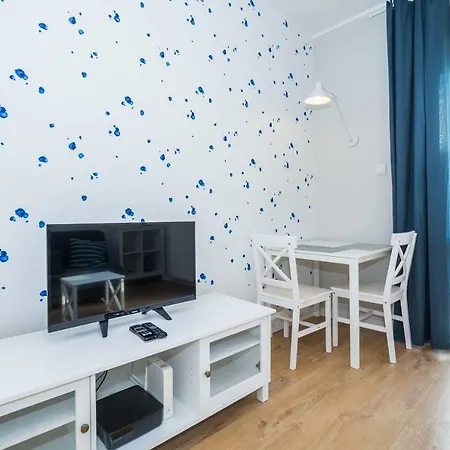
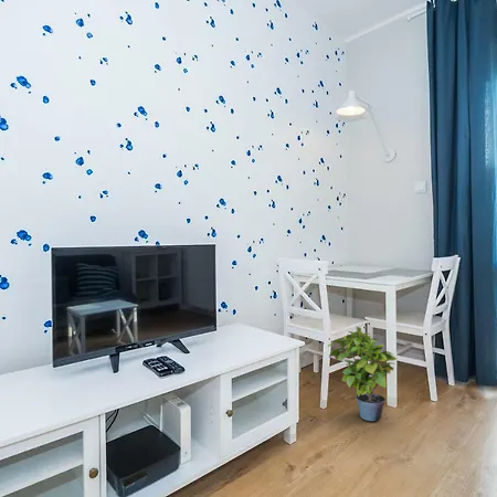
+ potted plant (364, 370)
